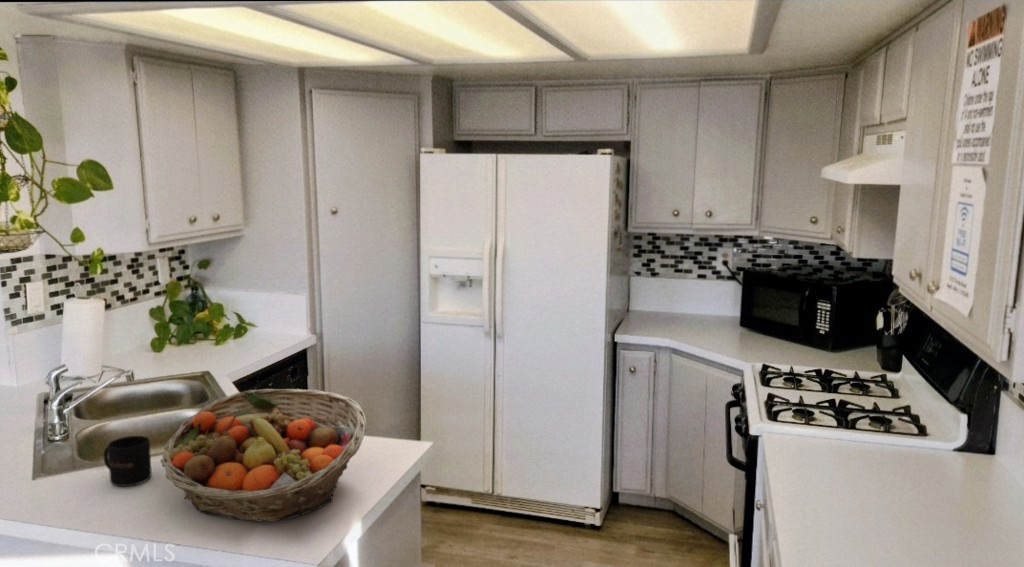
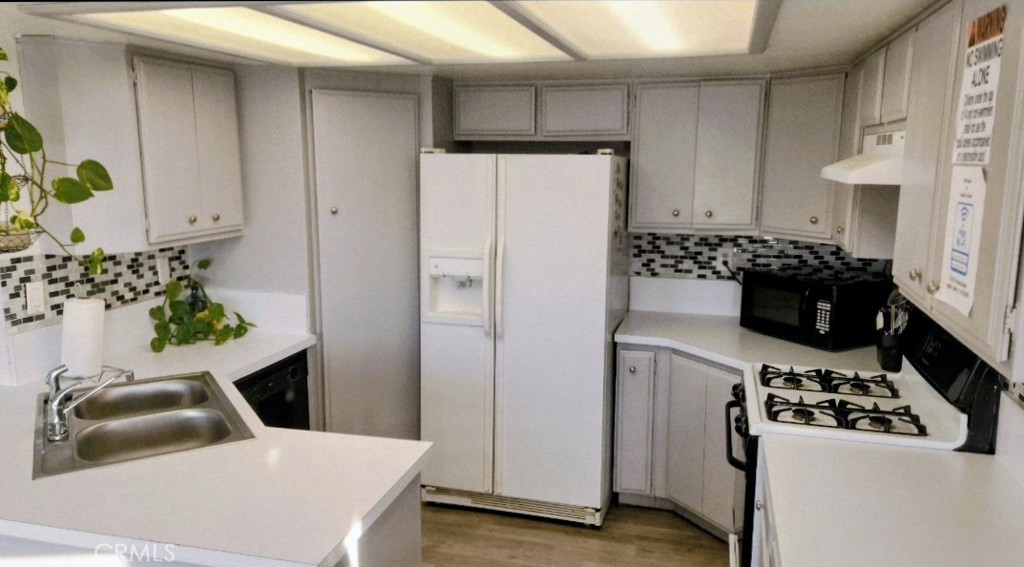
- mug (126, 460)
- fruit basket (266, 451)
